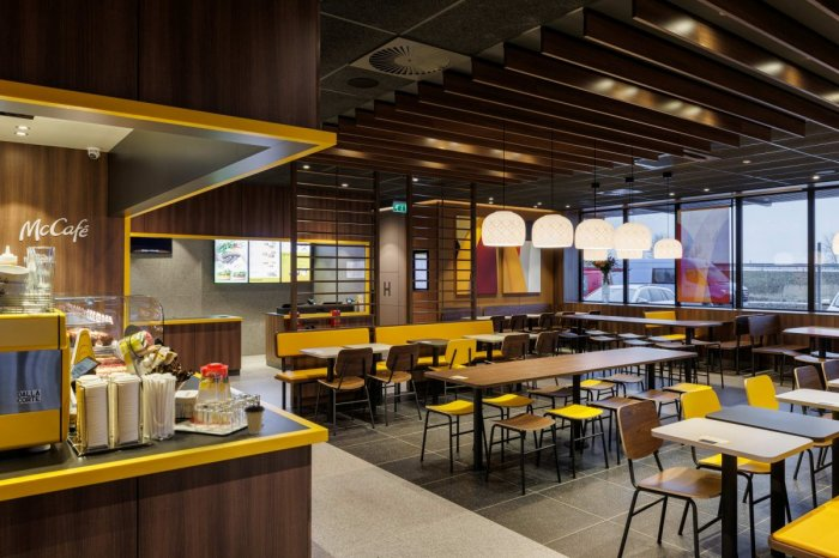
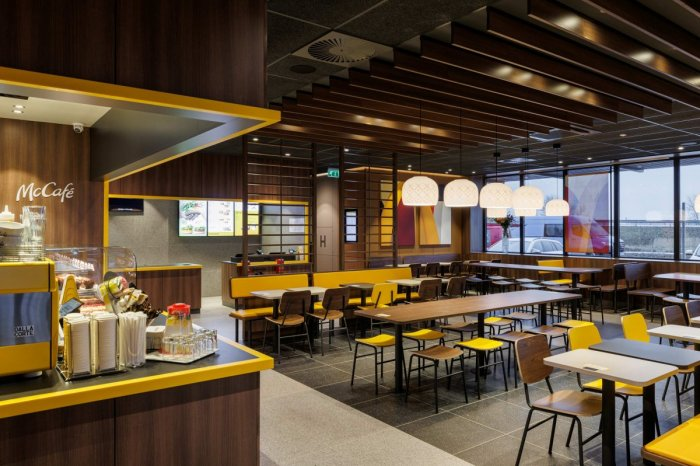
- coffee cup (254, 419)
